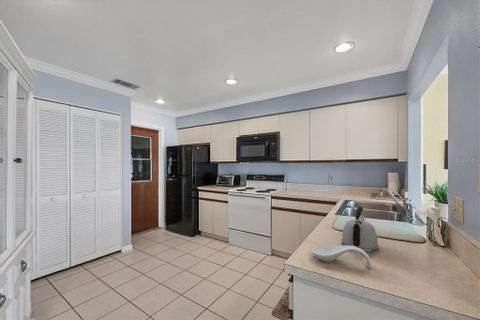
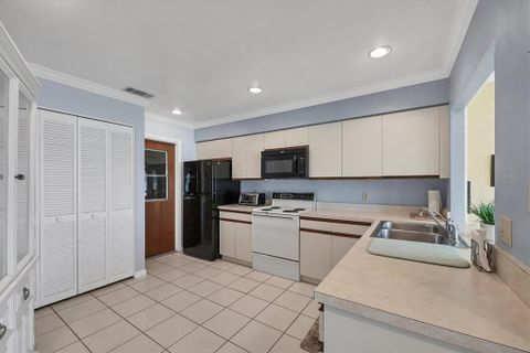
- kettle (359, 226)
- spoon rest (339, 253)
